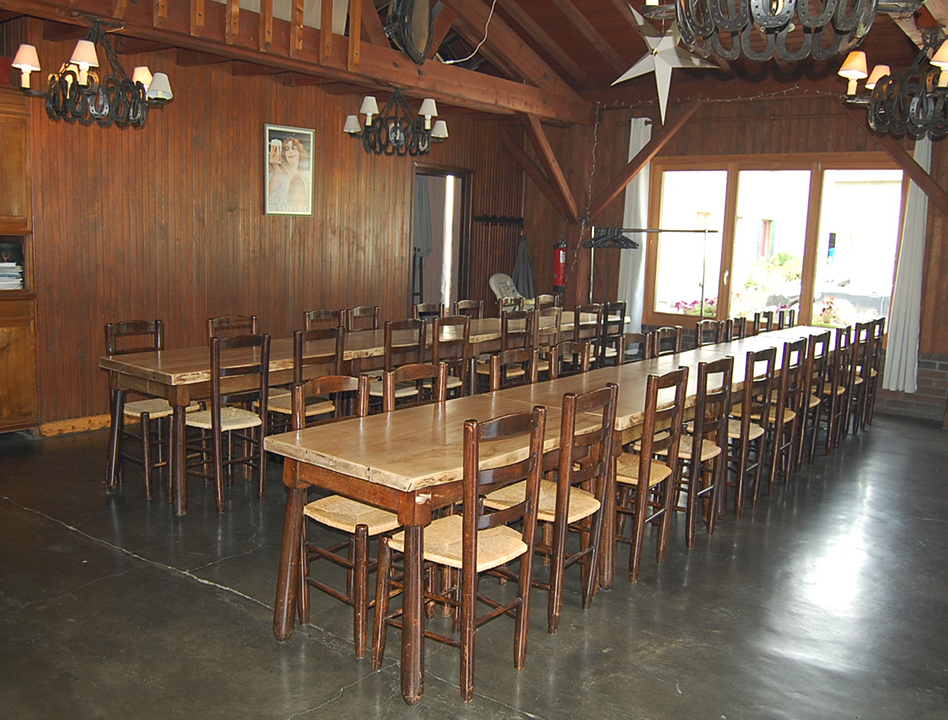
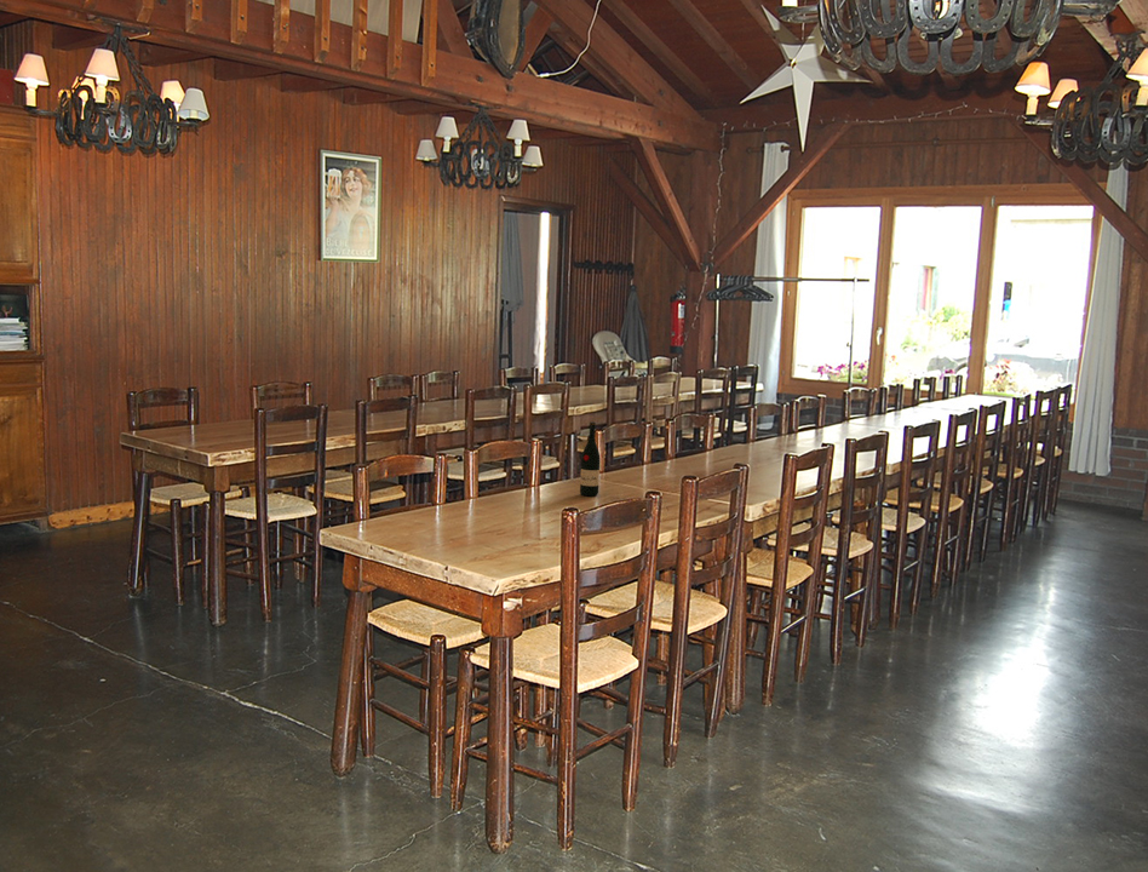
+ wine bottle (590, 458)
